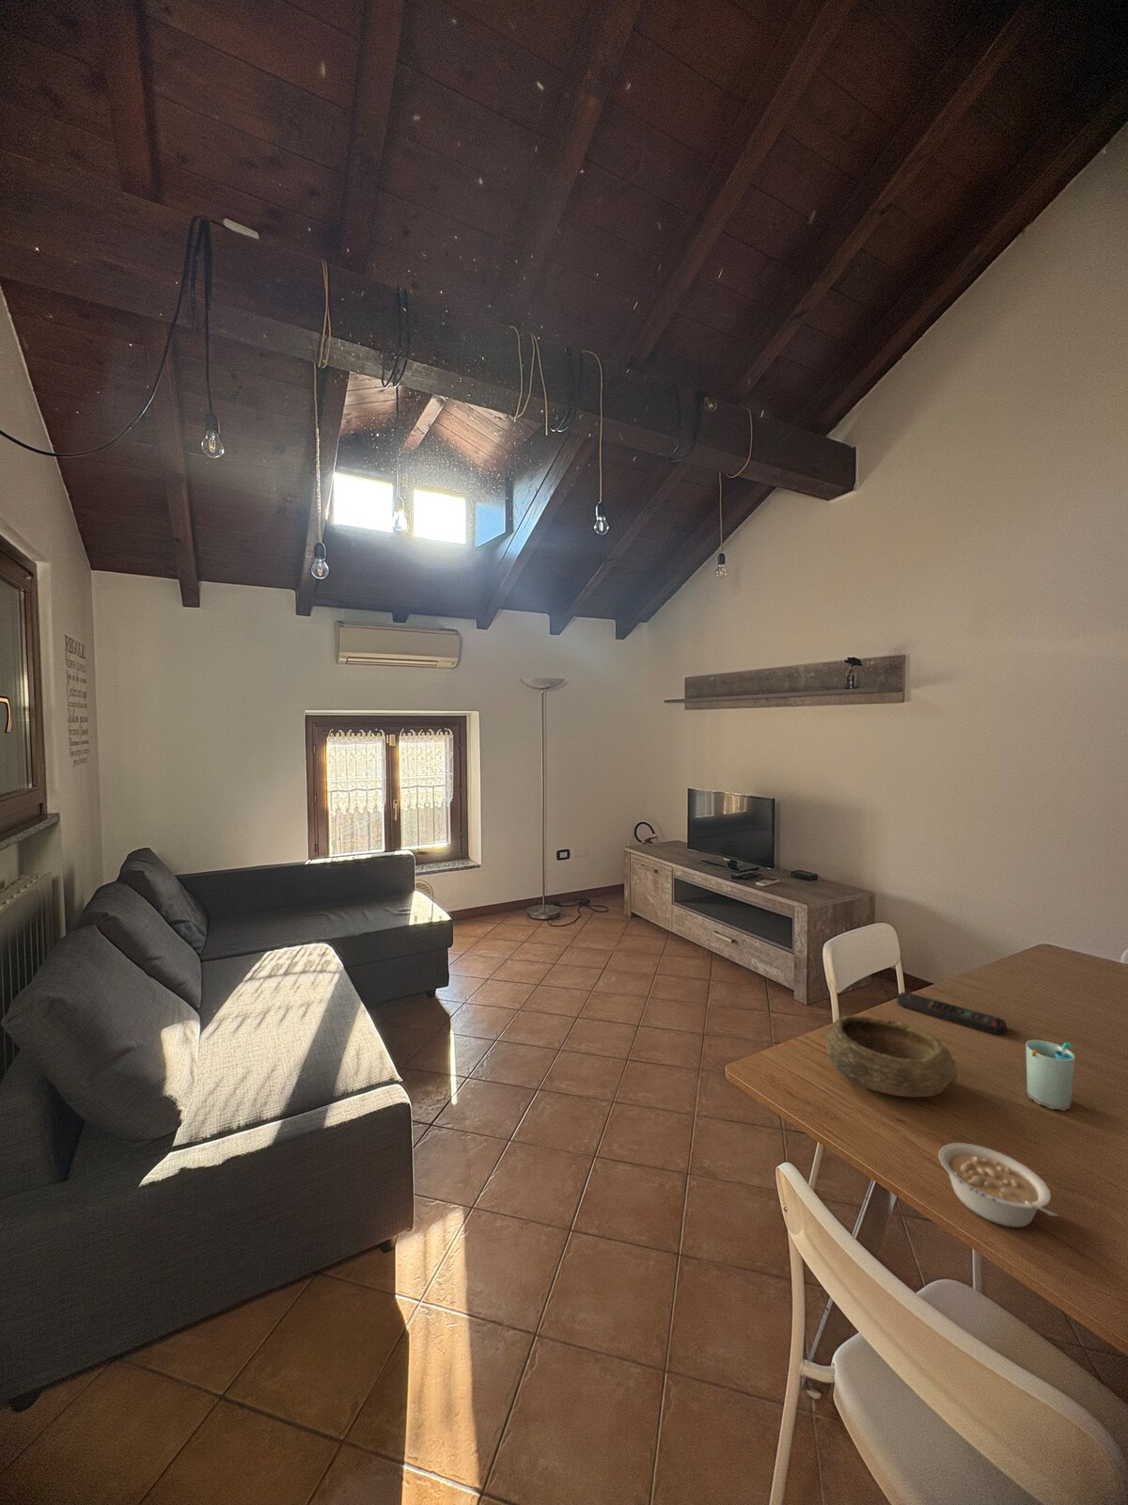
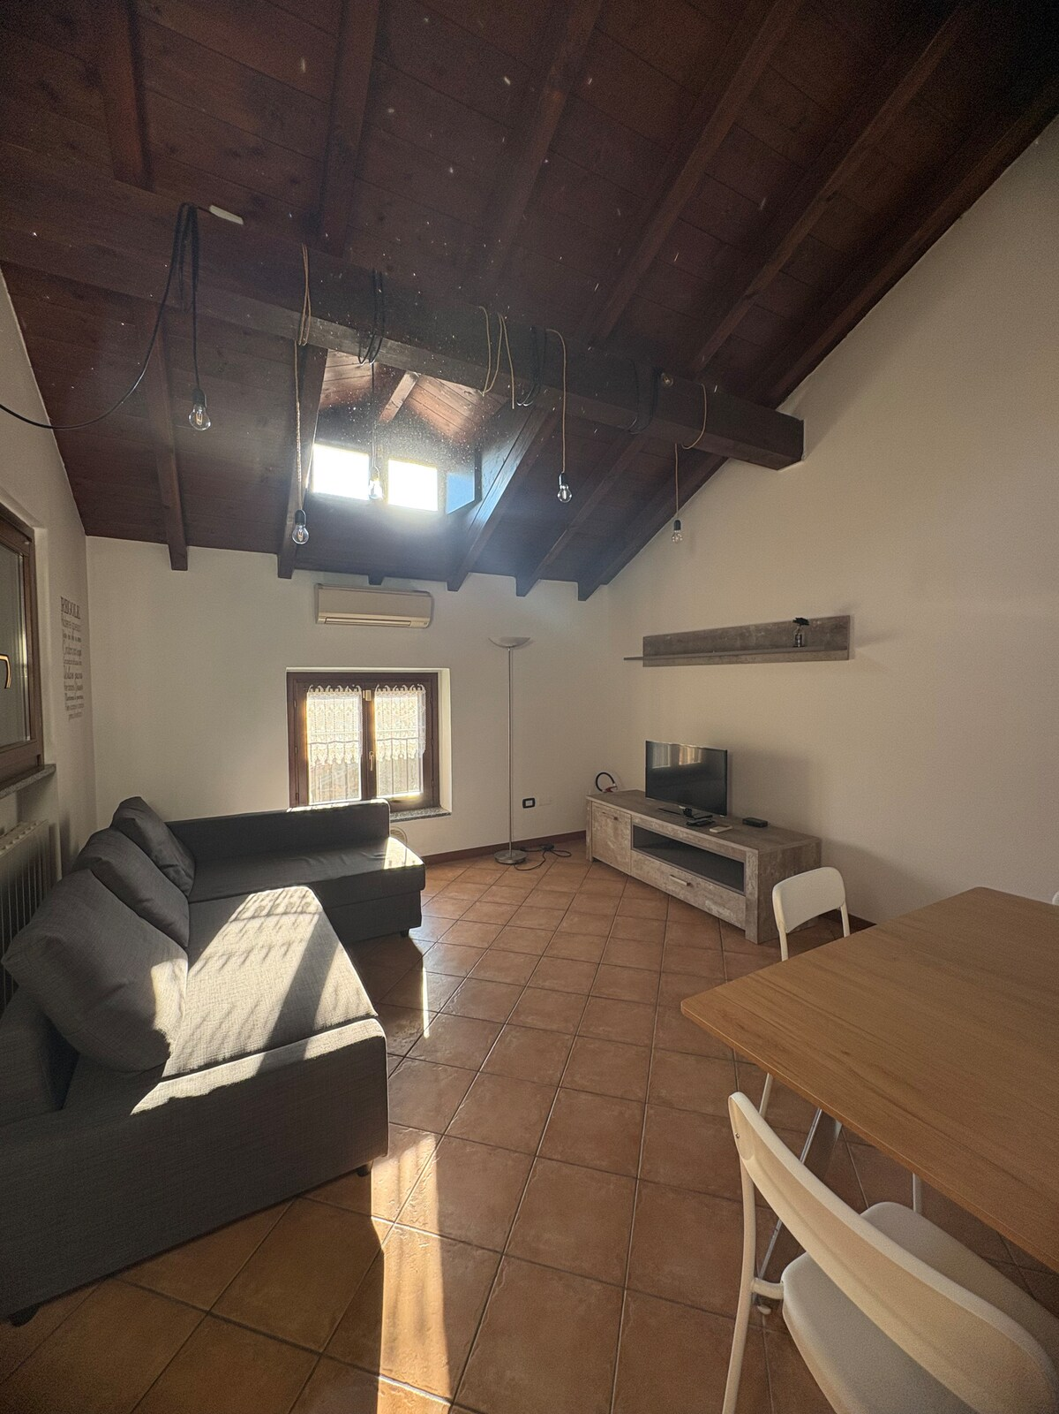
- remote control (948, 1011)
- bowl (886, 1056)
- legume (996, 1186)
- cup (1049, 1069)
